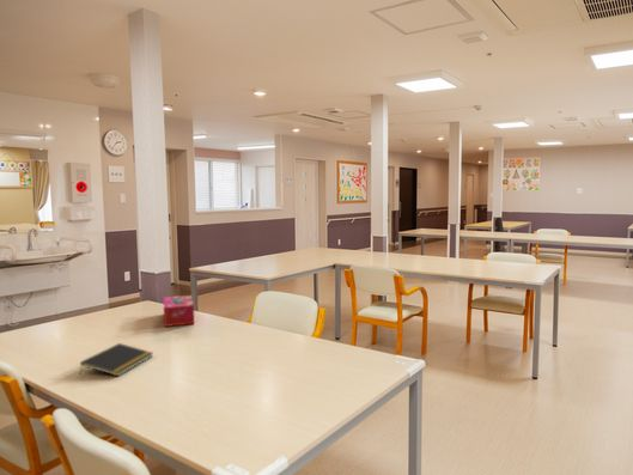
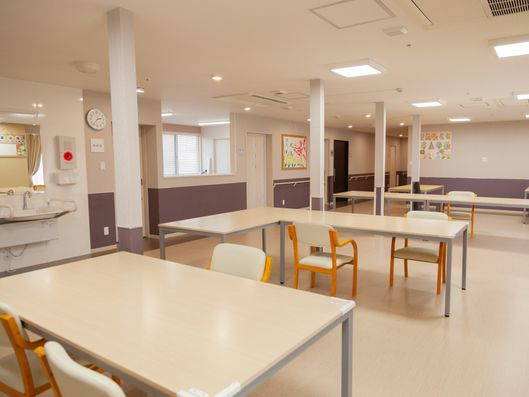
- notepad (118, 358)
- tissue box (178, 310)
